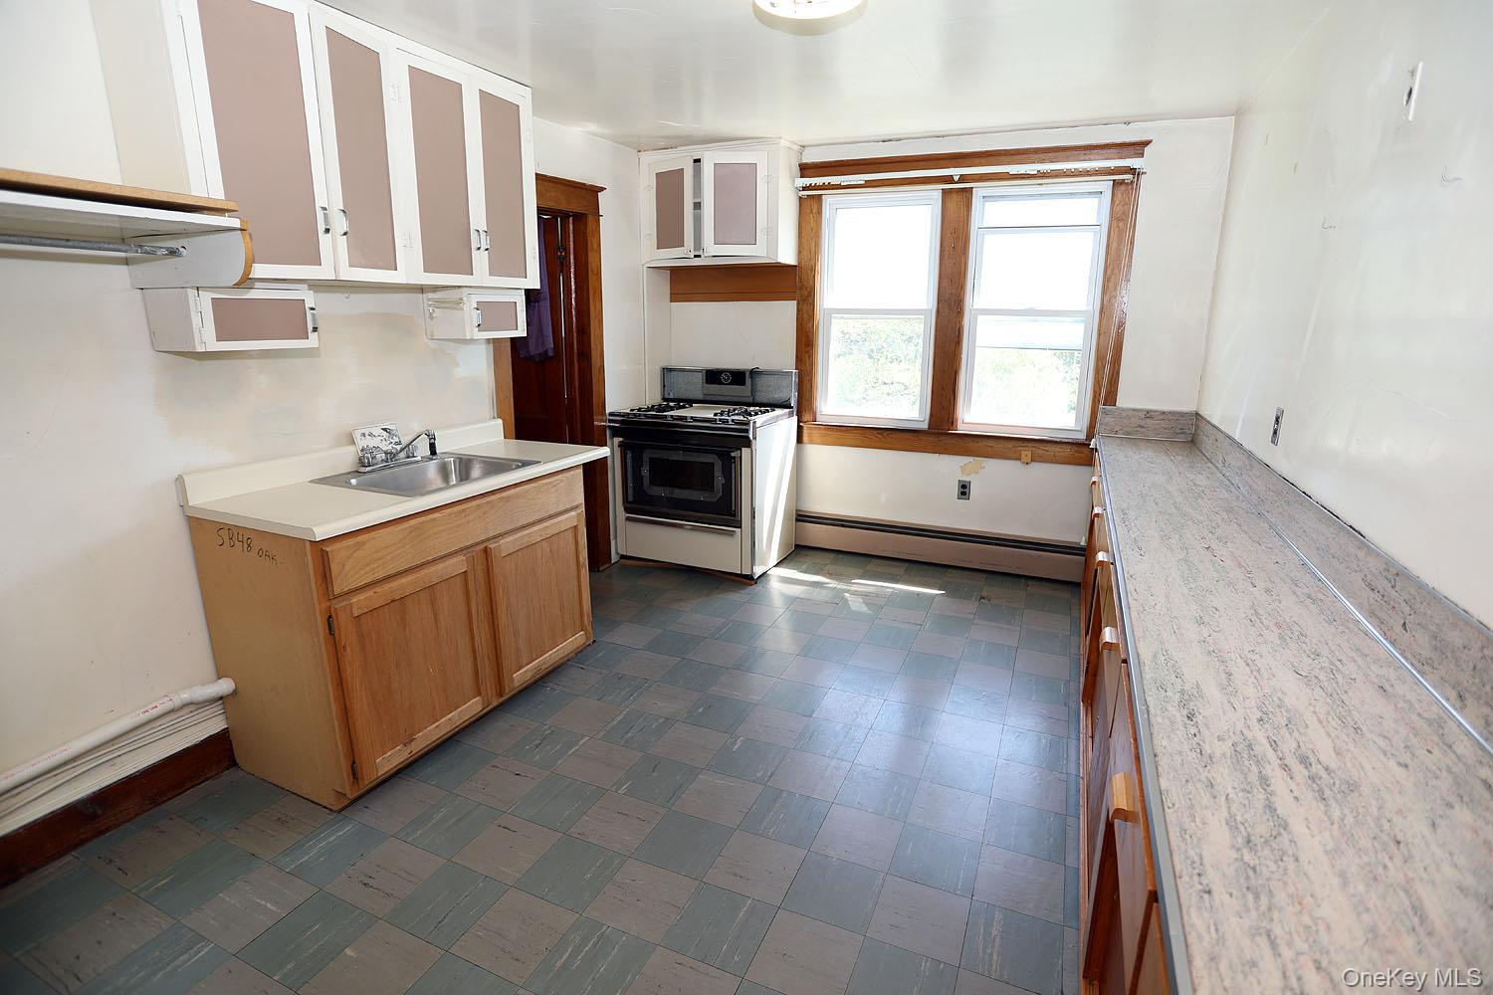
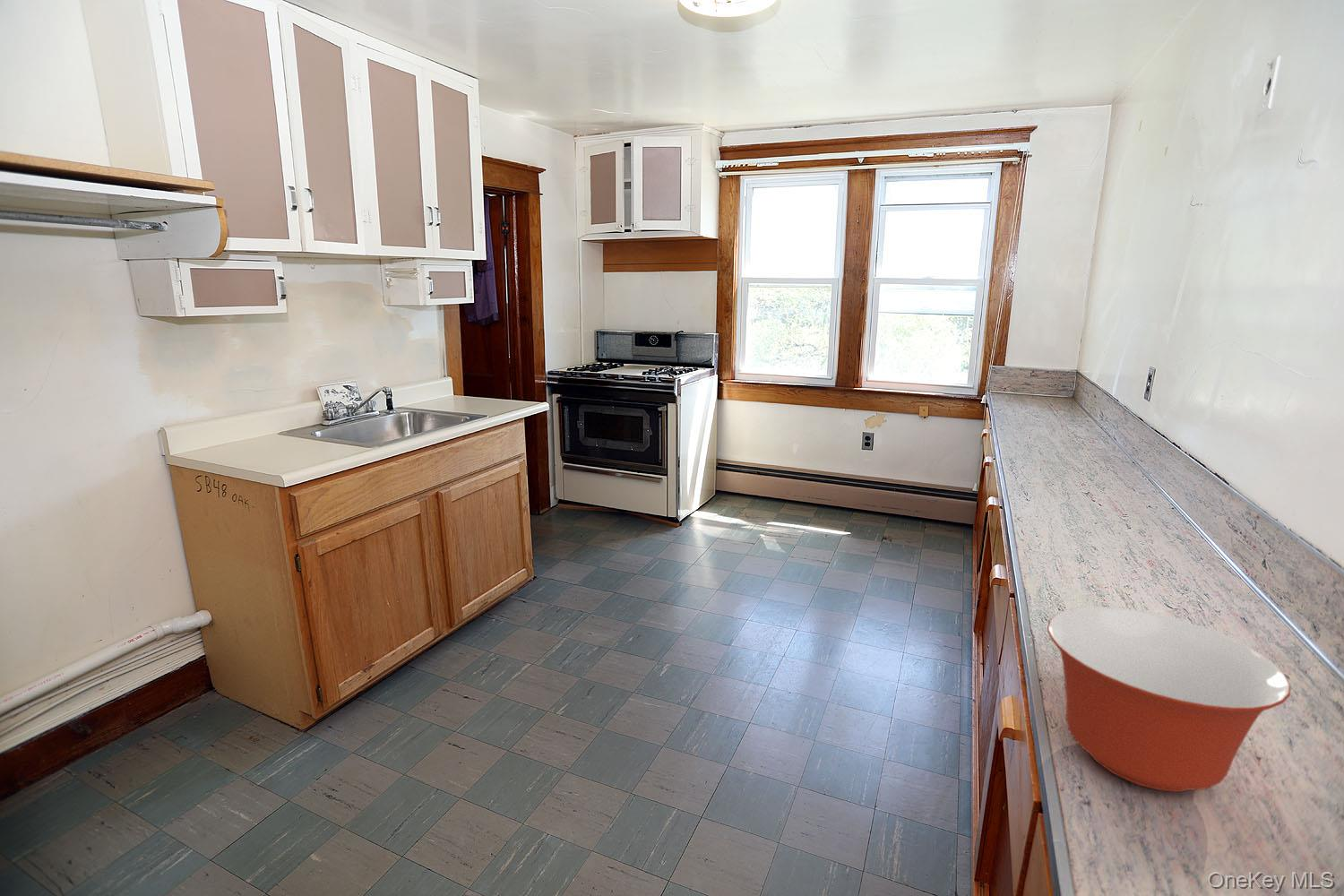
+ mixing bowl (1149, 704)
